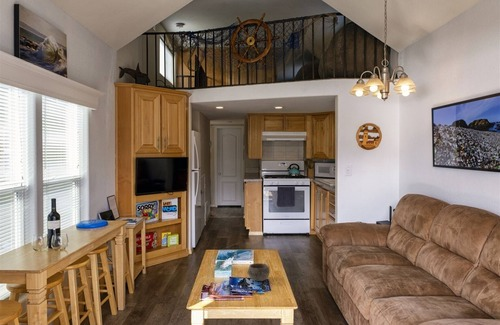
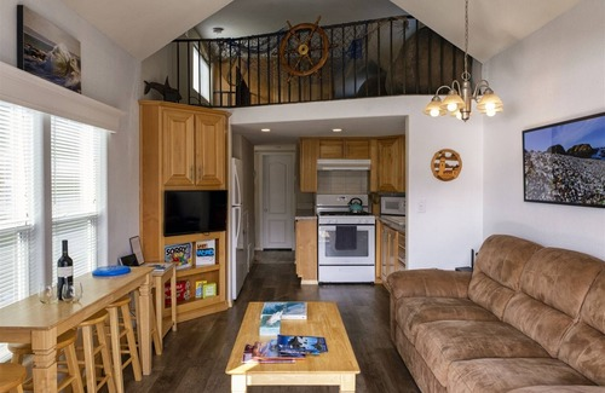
- bowl (258, 272)
